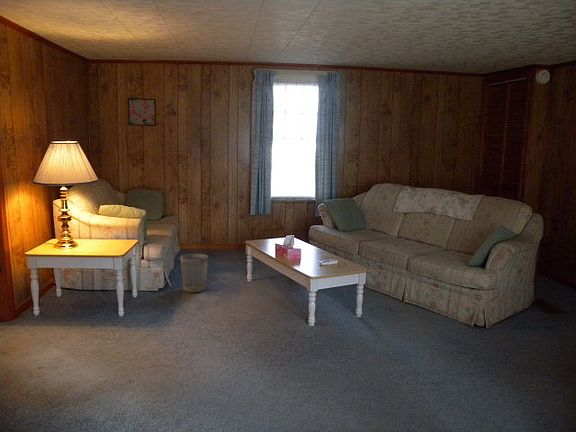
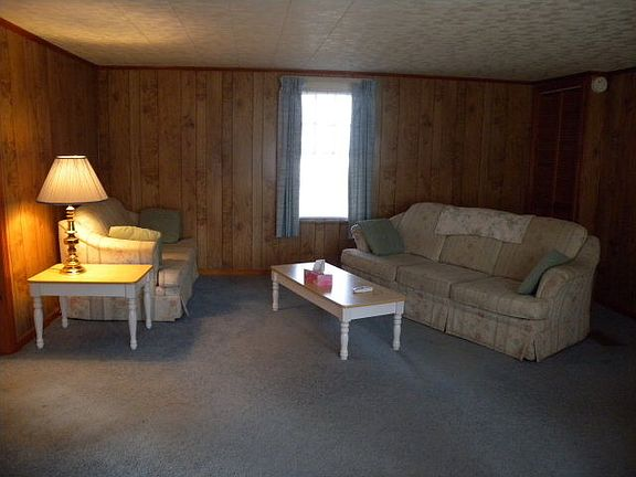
- wastebasket (193, 272)
- wall art (142, 112)
